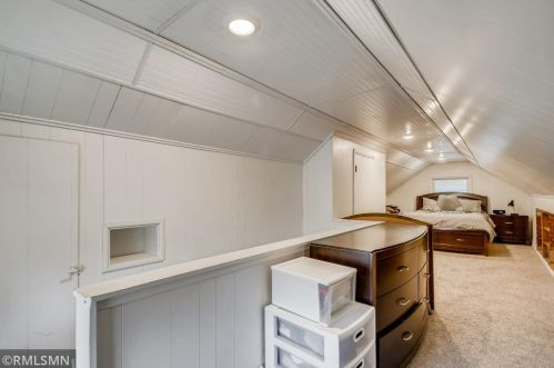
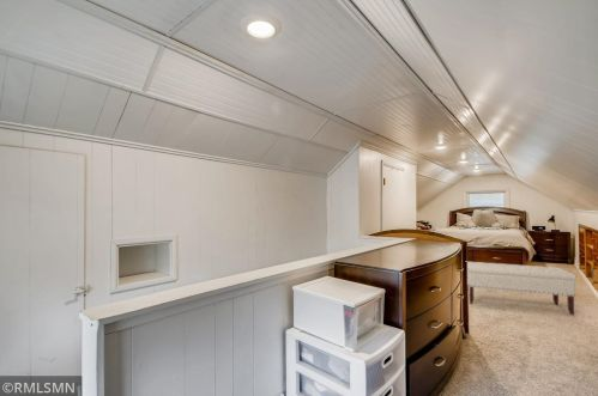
+ bench (513, 285)
